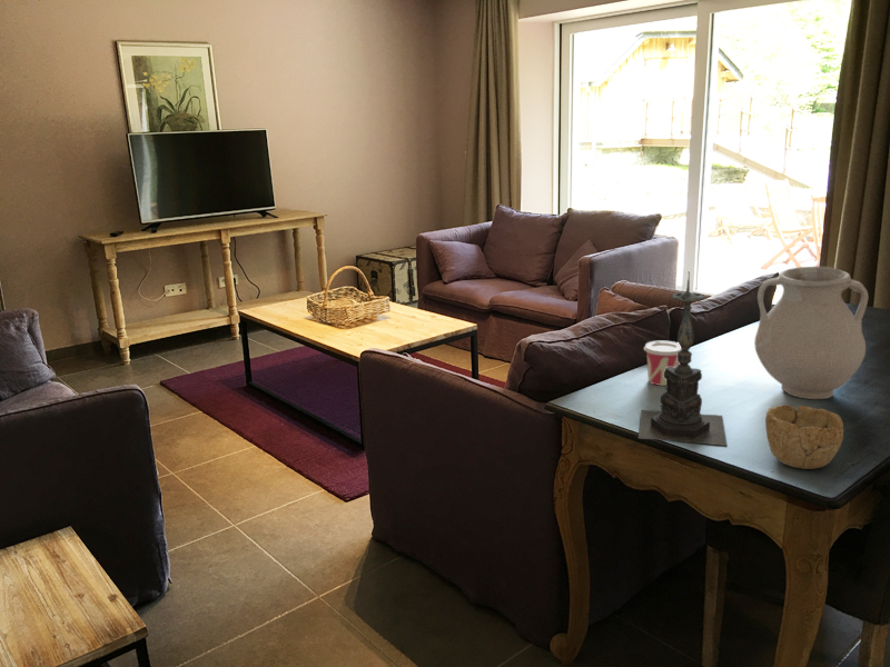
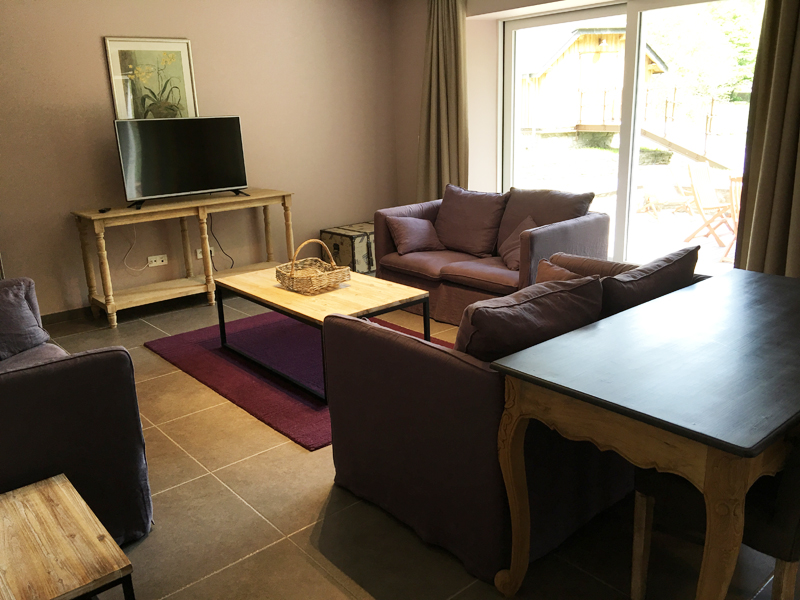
- candle holder (685, 351)
- cup (663, 364)
- bowl (801, 437)
- vase (809, 331)
